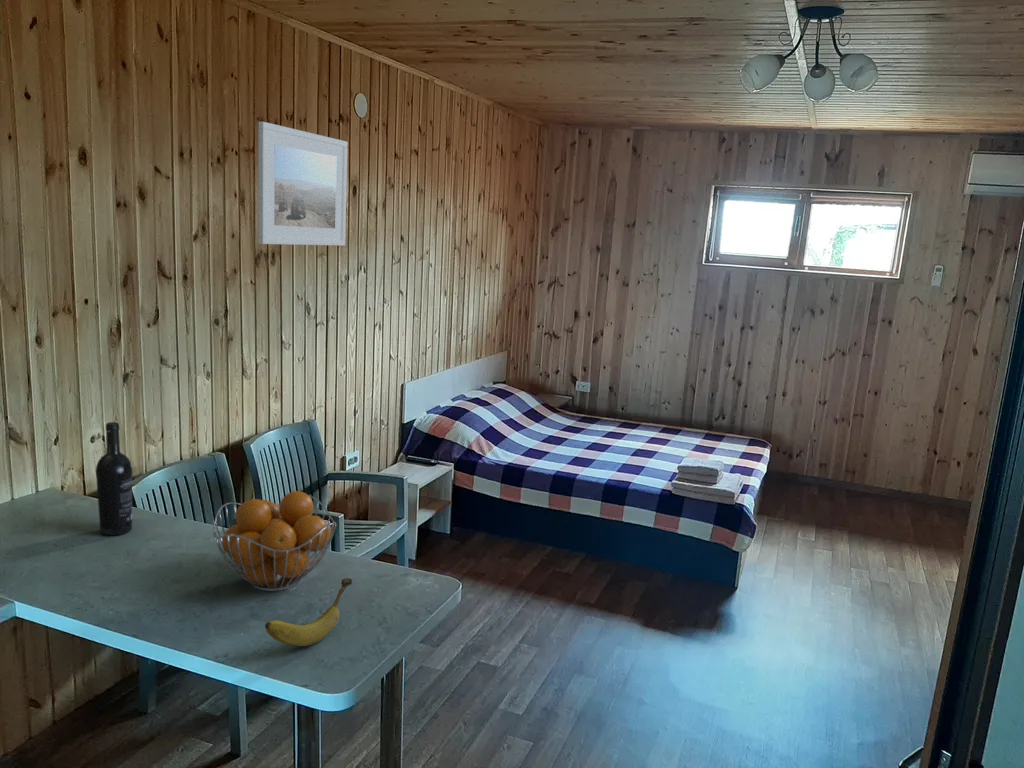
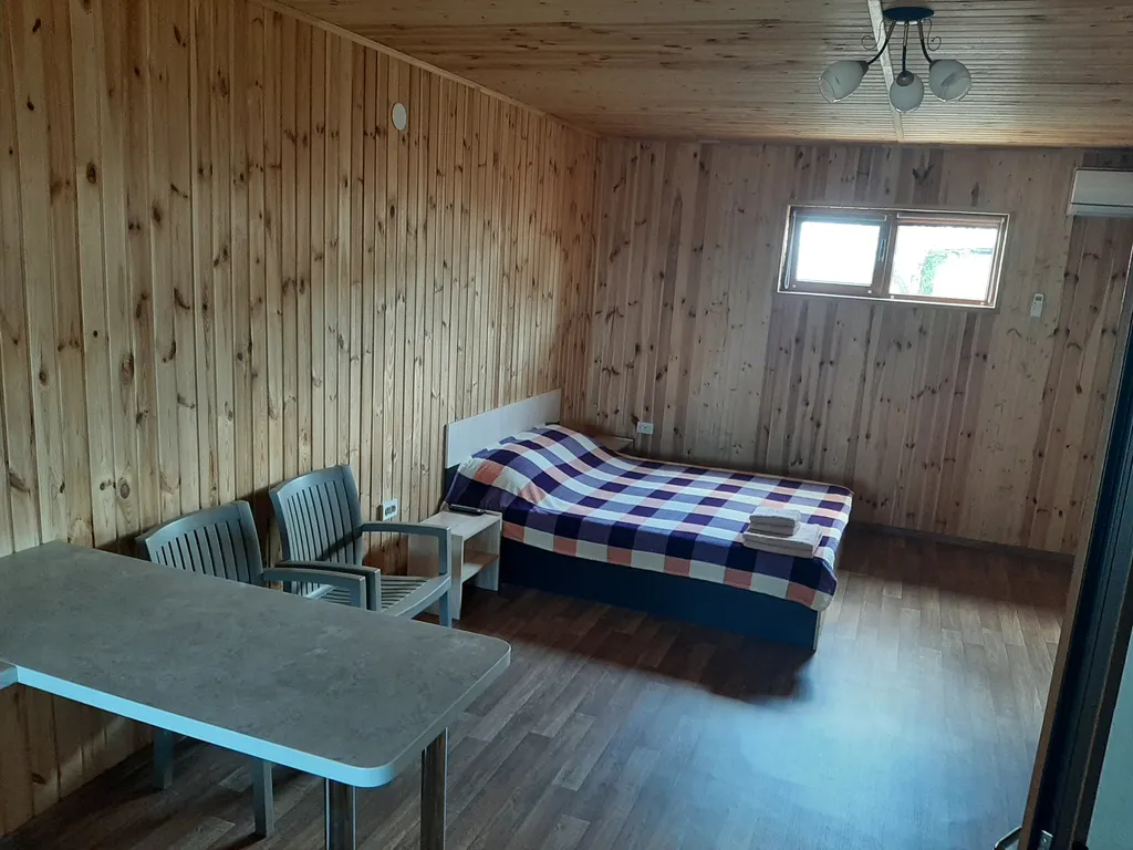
- fruit (312, 622)
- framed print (305, 189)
- fruit basket (275, 539)
- wine bottle (114, 477)
